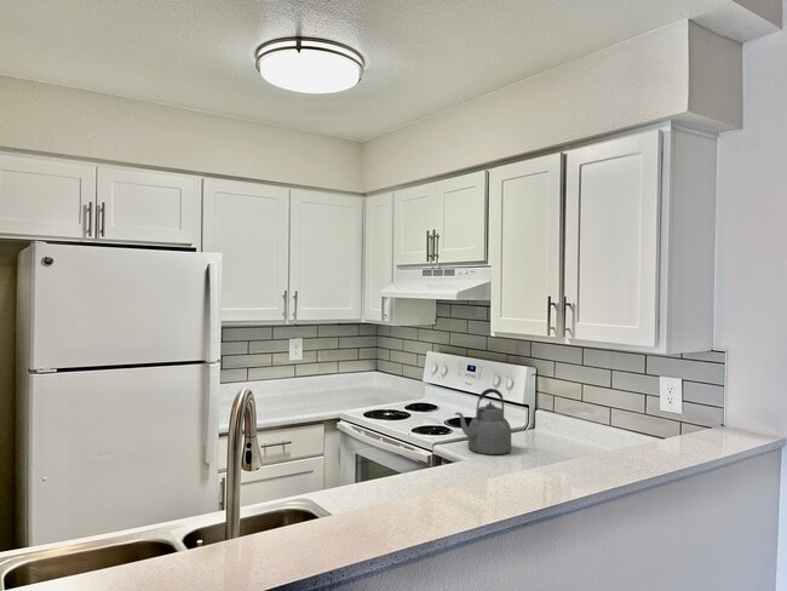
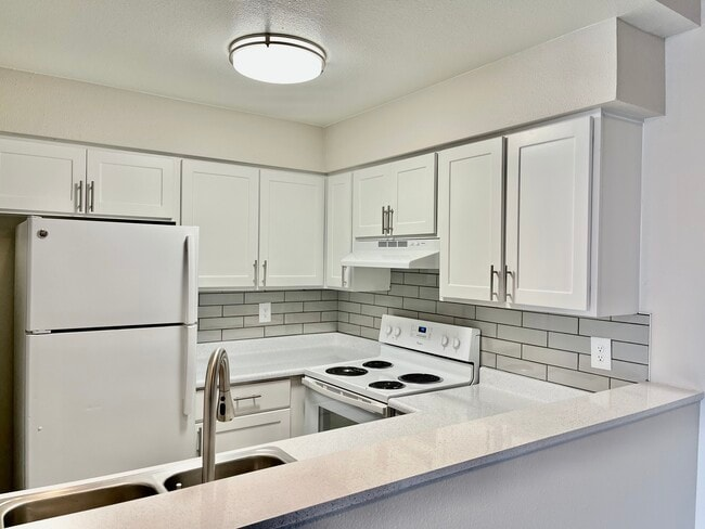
- kettle (481, 419)
